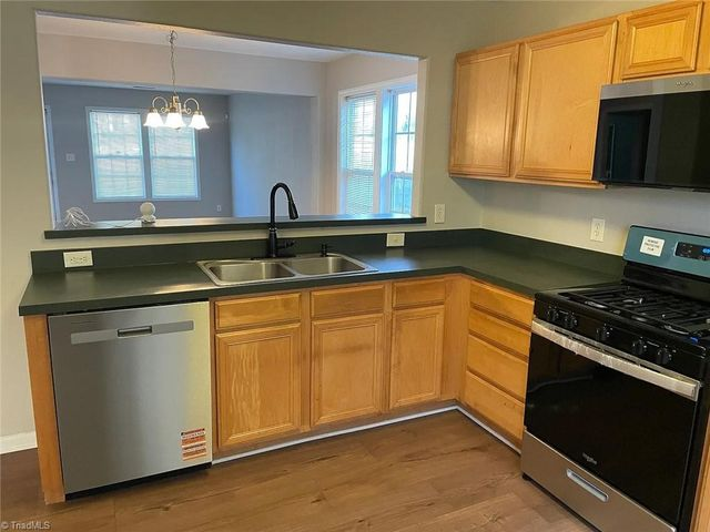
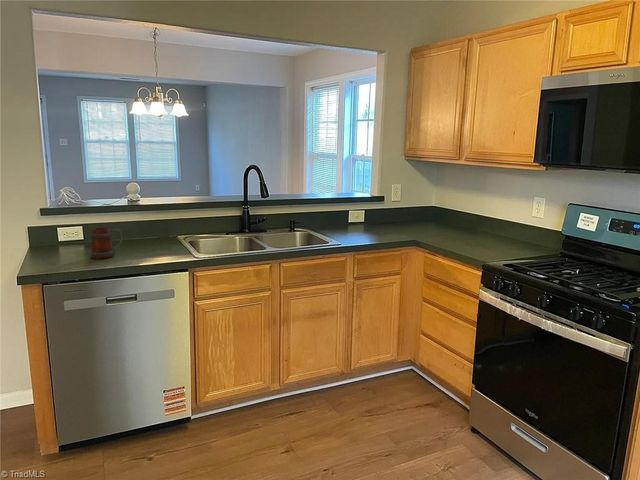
+ mug (106, 242)
